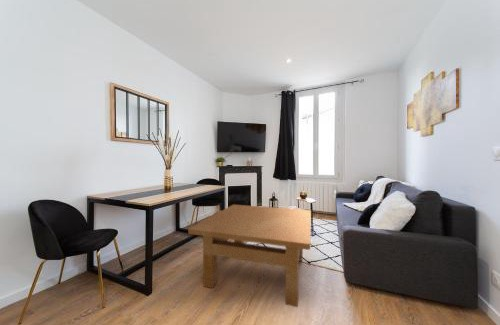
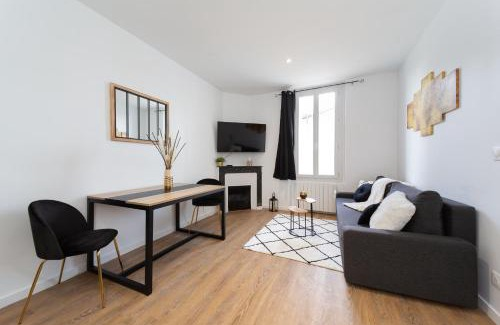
- table (259, 242)
